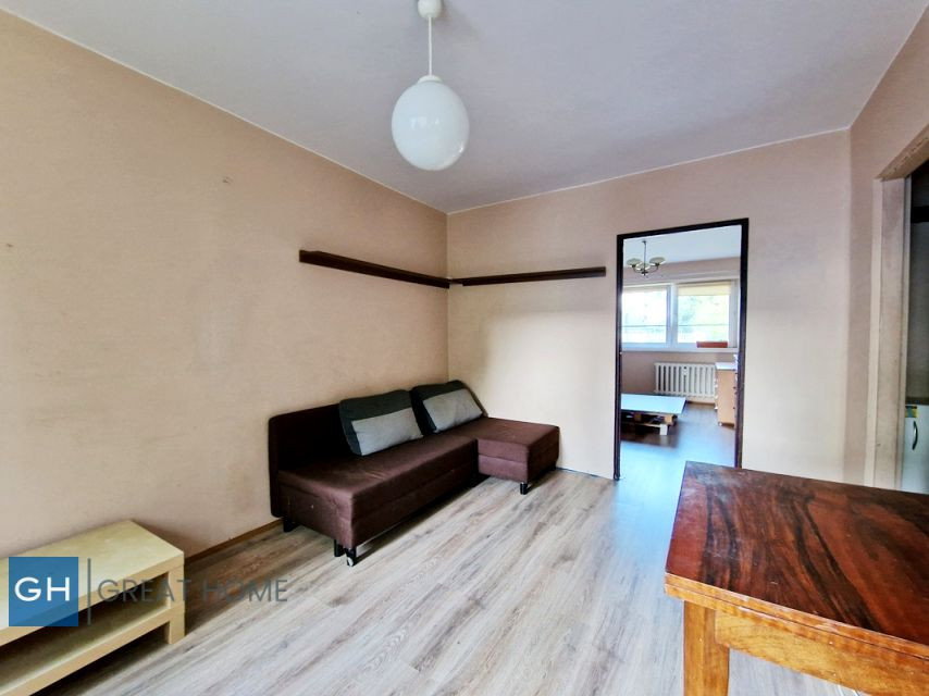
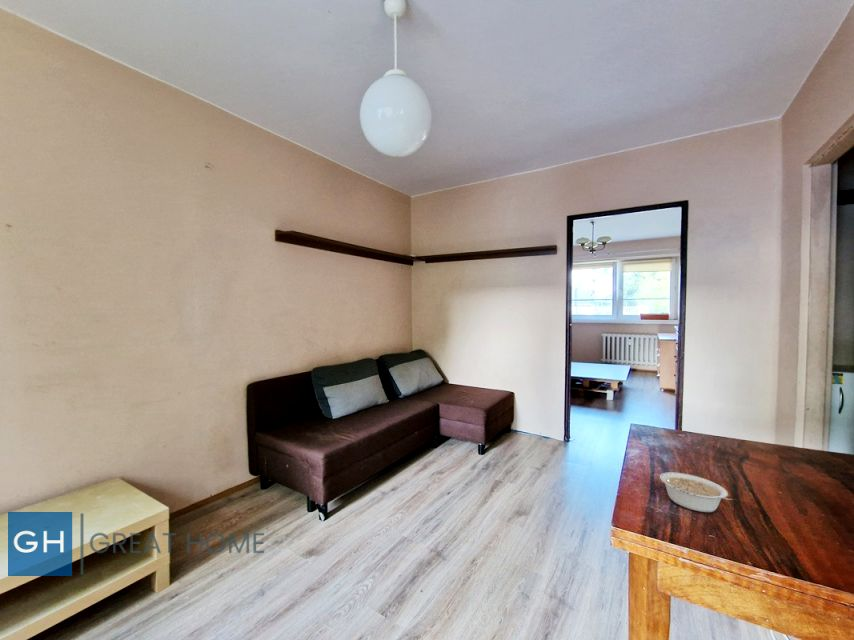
+ legume (694, 492)
